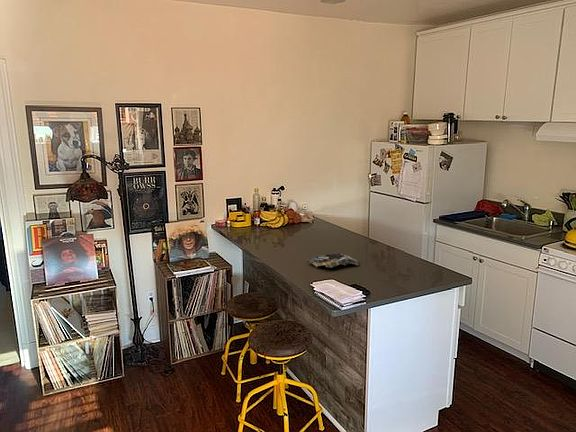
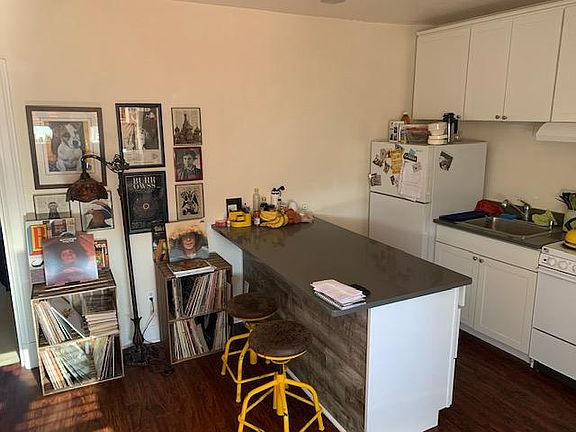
- magazine (332, 260)
